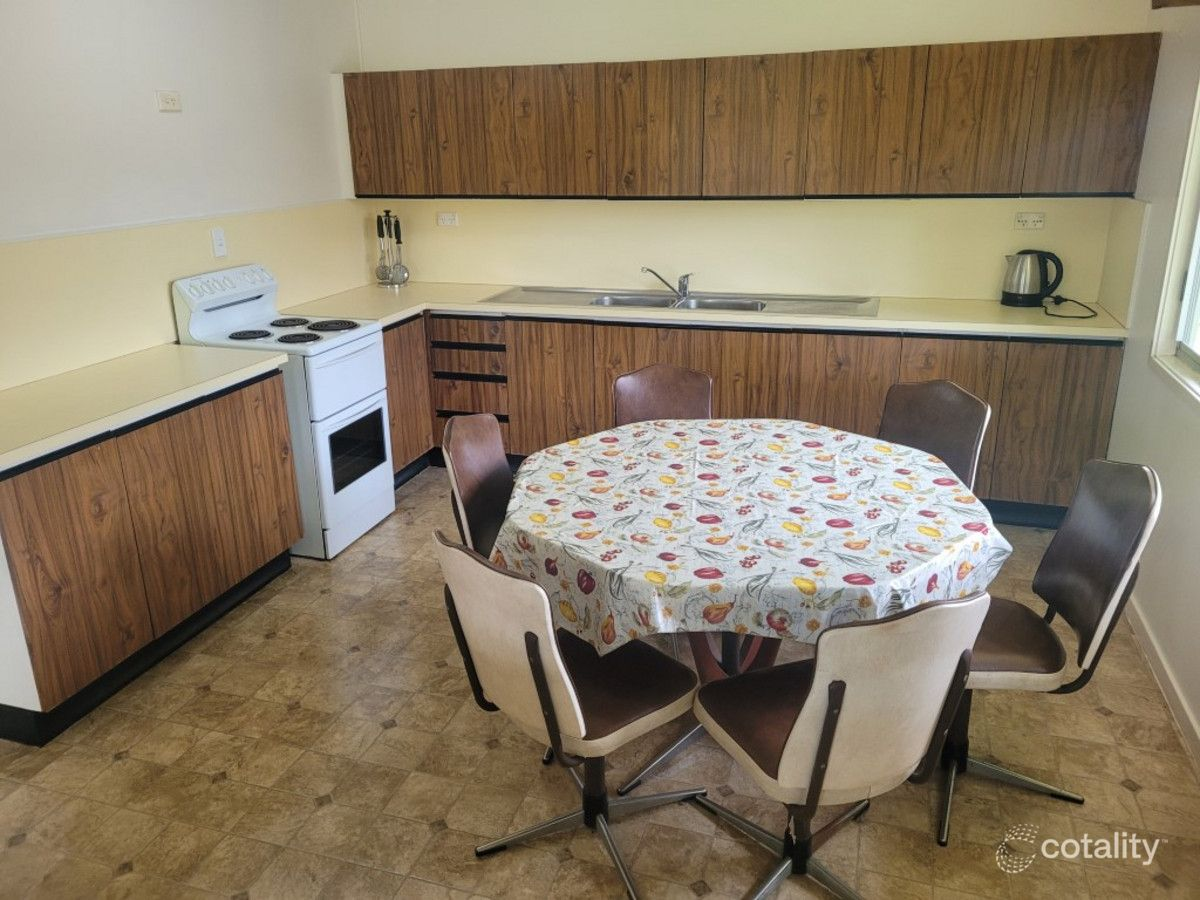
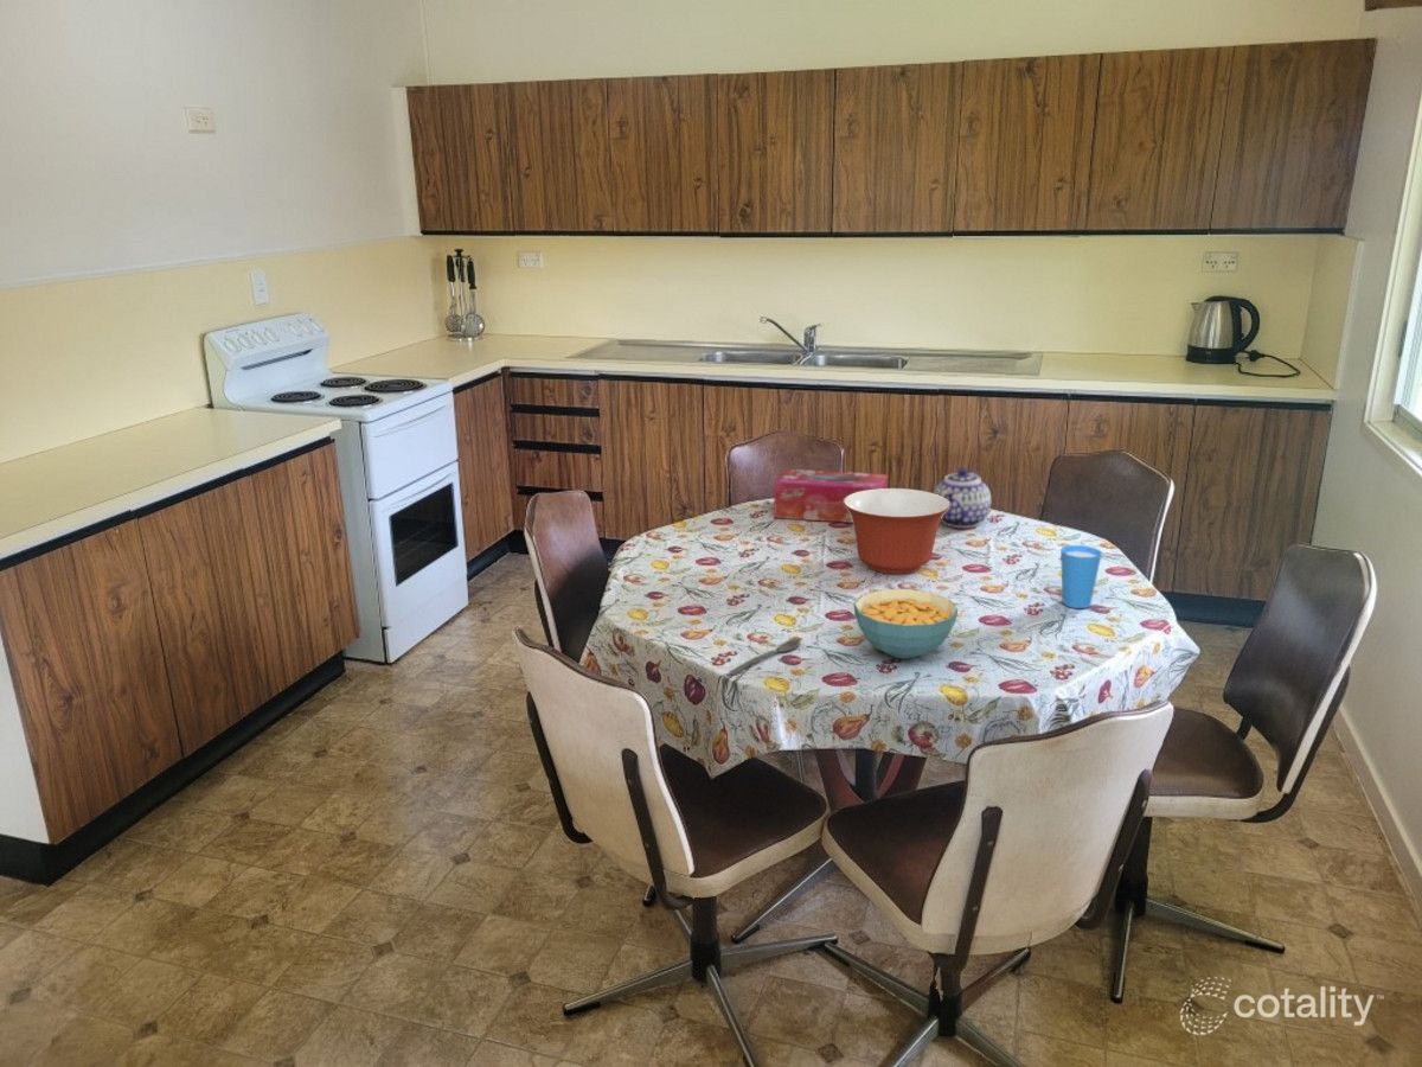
+ teapot (961, 494)
+ cereal bowl (904, 630)
+ cup (1078, 577)
+ tissue box (831, 496)
+ mixing bowl (895, 534)
+ spoon (766, 654)
